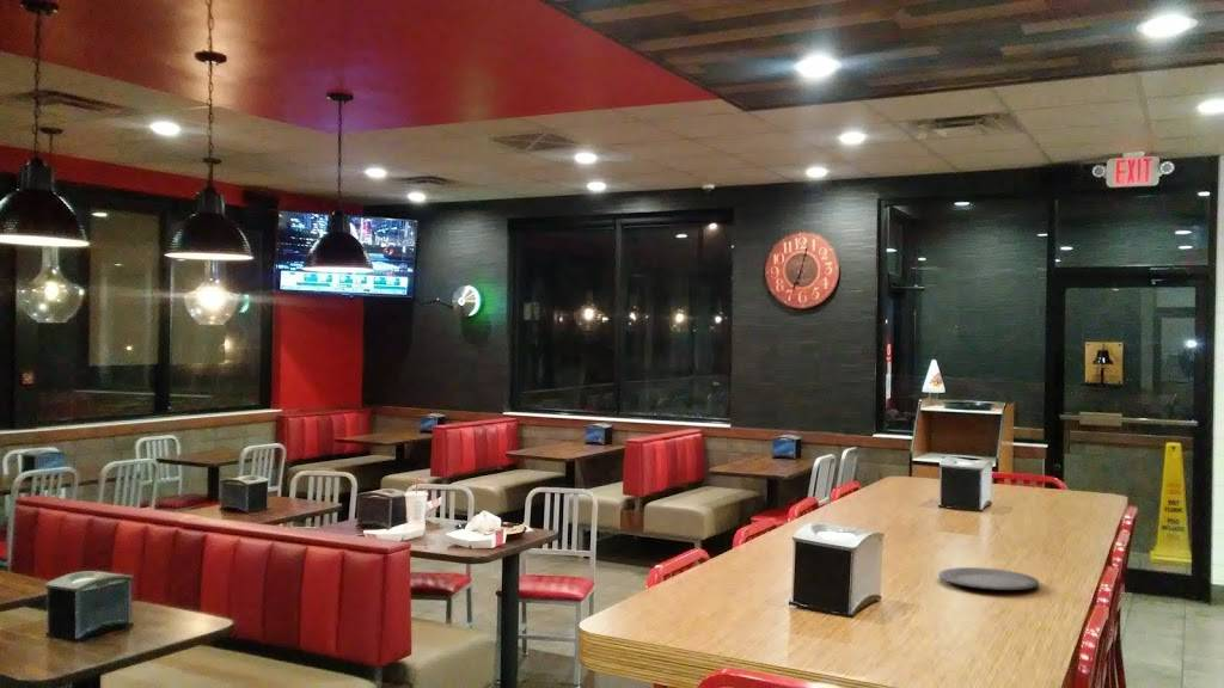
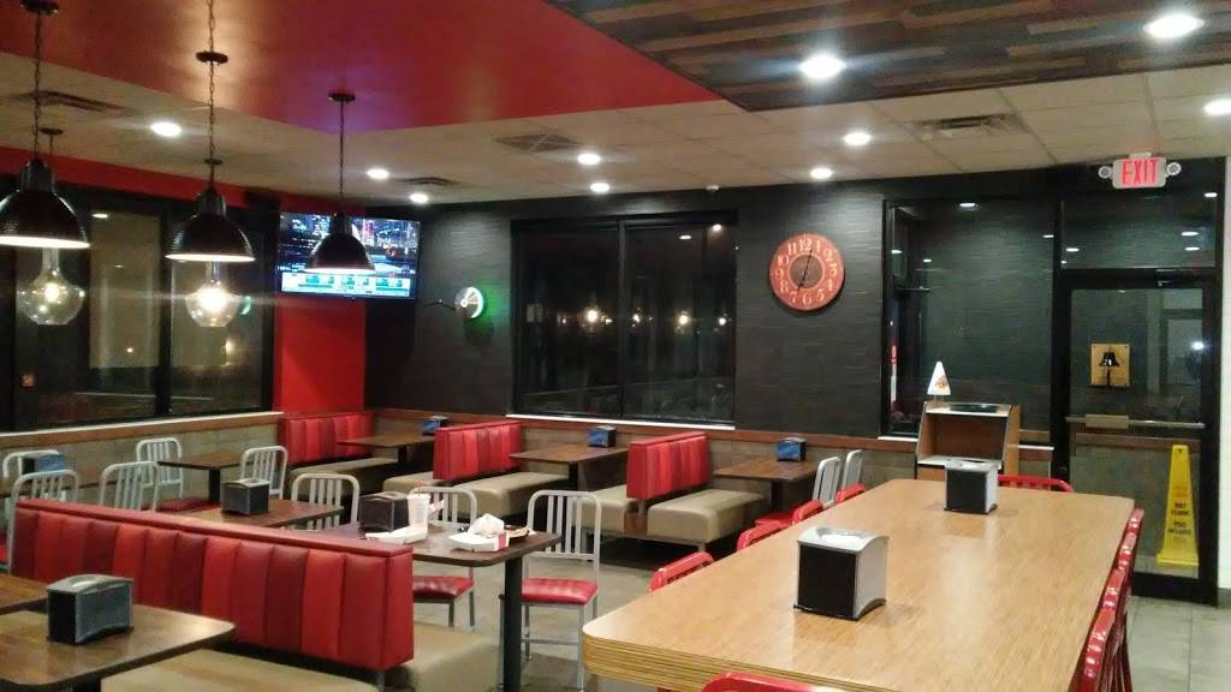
- plate (987, 579)
